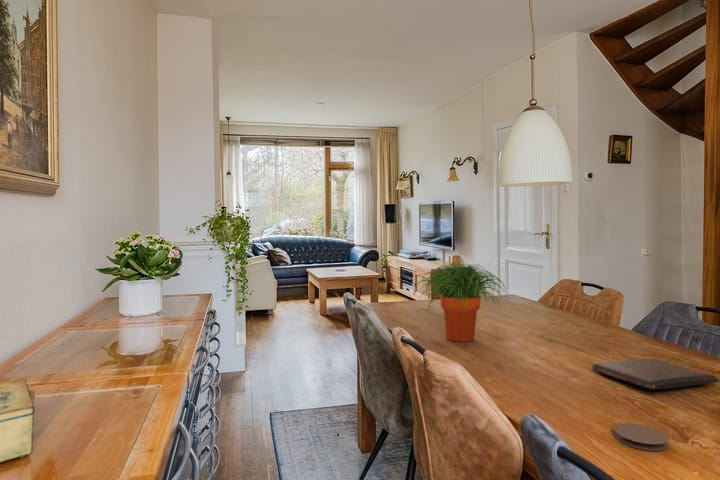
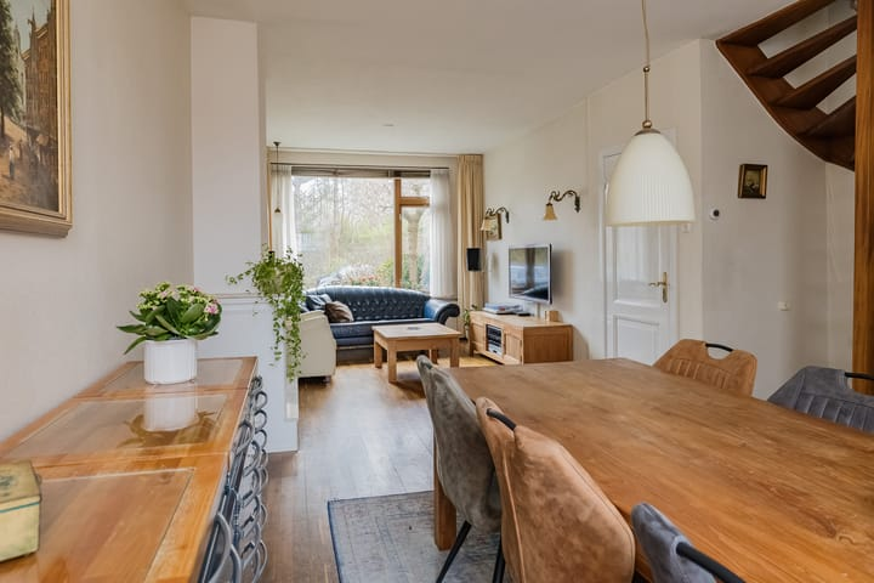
- potted plant (459, 300)
- book (652, 372)
- coaster (640, 436)
